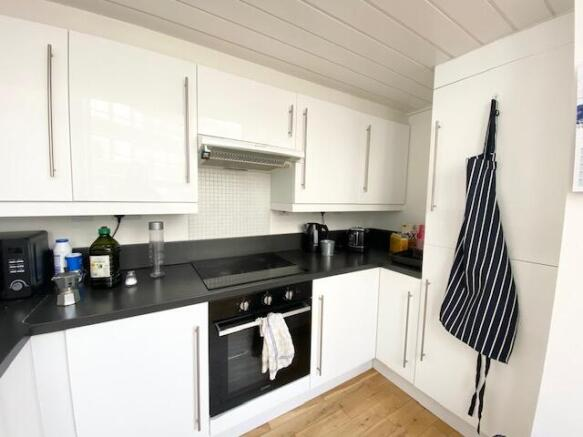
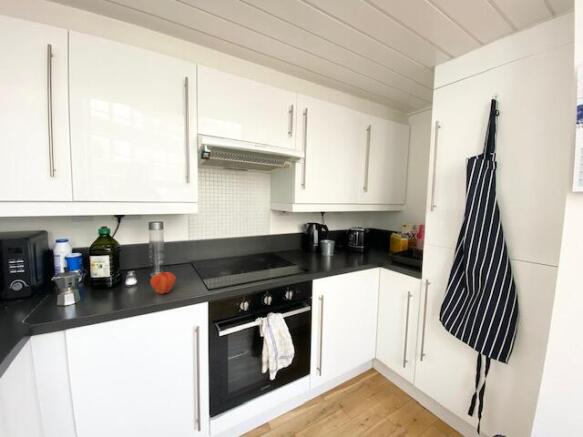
+ fruit (163, 281)
